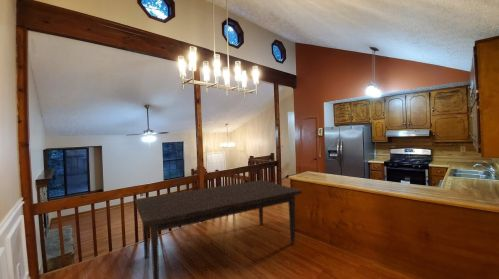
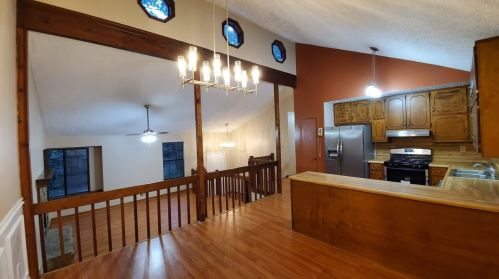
- dining table (219, 217)
